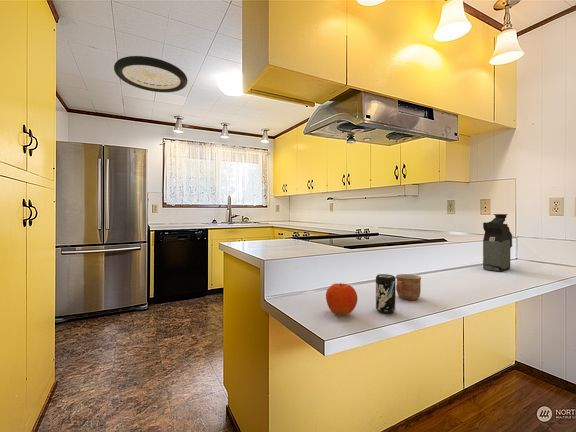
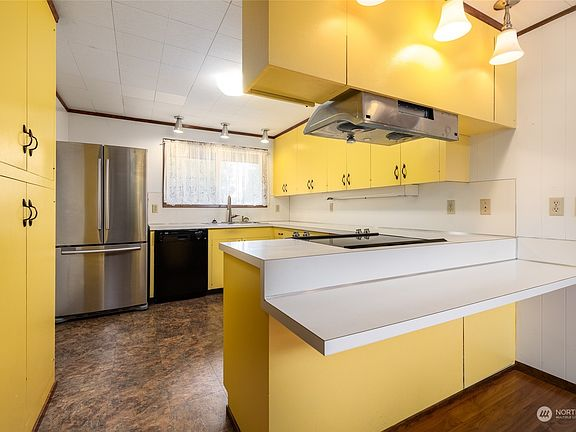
- ceiling light (152, 76)
- mug (406, 287)
- fruit (341, 298)
- coffee maker (497, 241)
- beverage can (385, 293)
